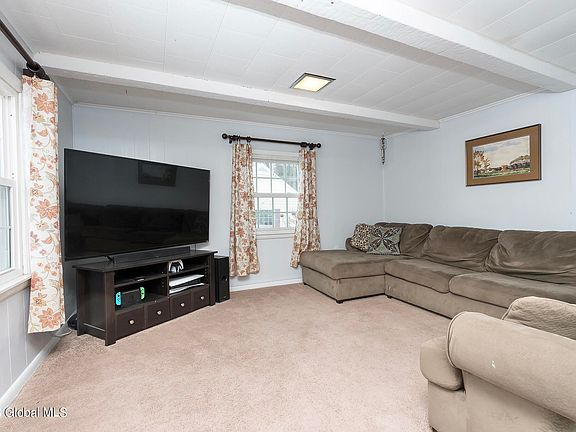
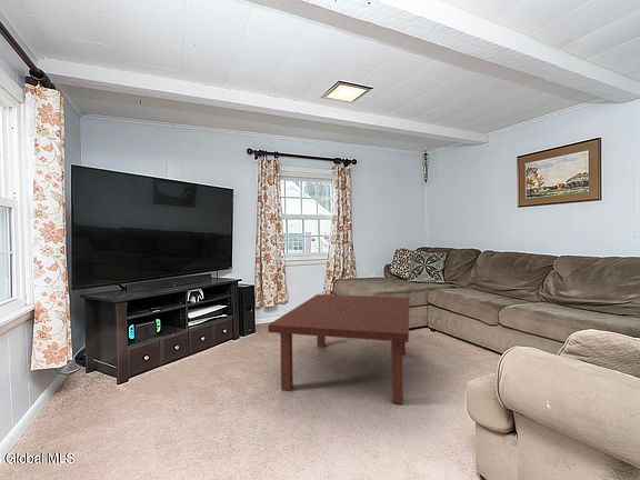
+ coffee table (351, 337)
